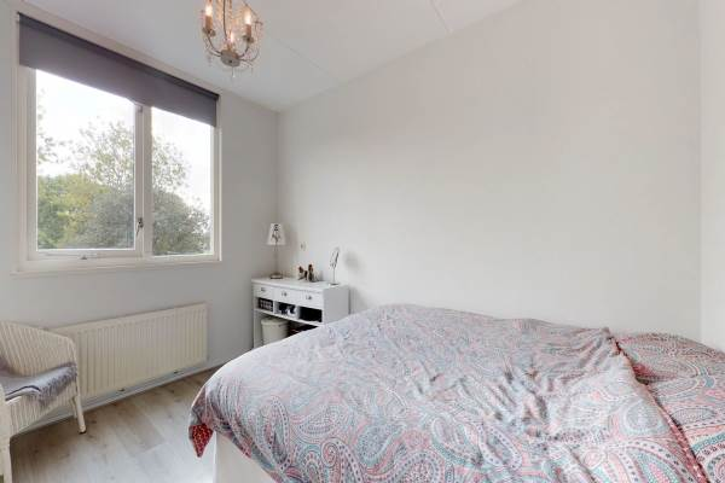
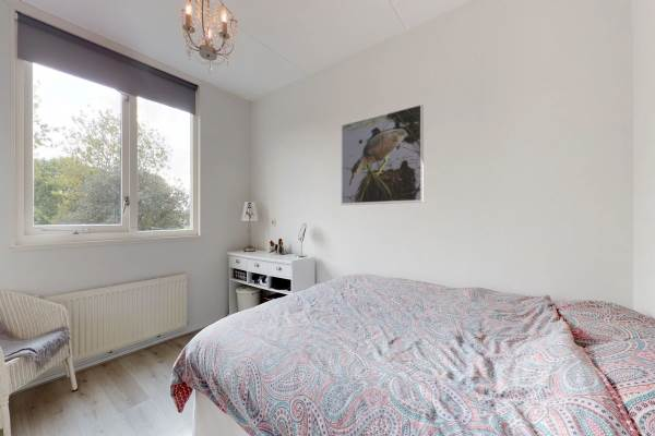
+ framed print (378, 159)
